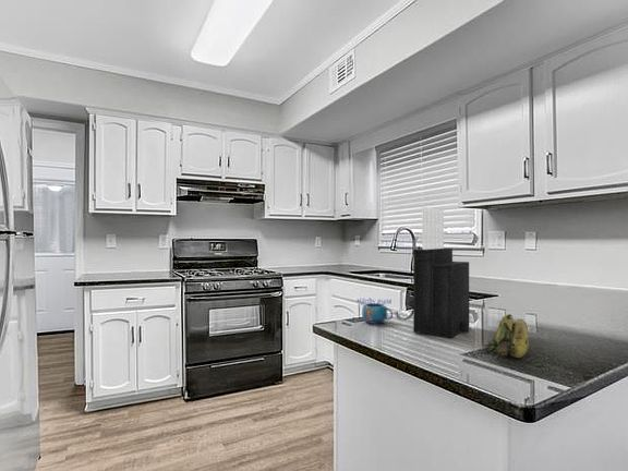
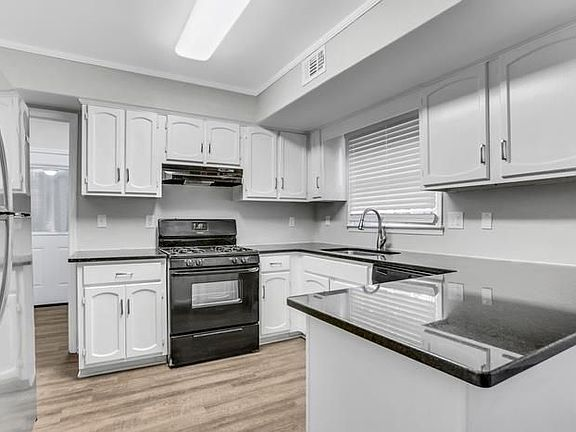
- knife block (446, 268)
- banana (509, 337)
- mug (375, 310)
